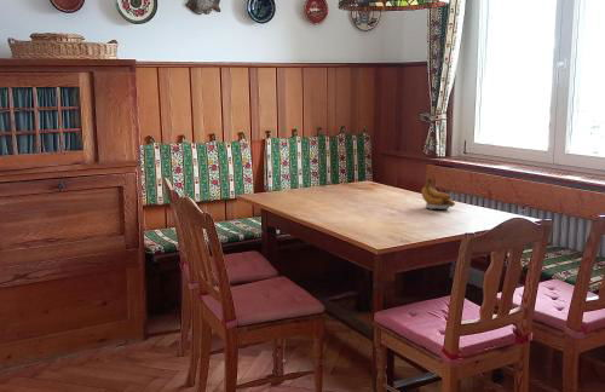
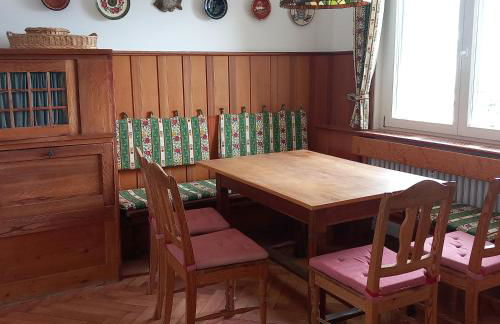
- banana (437, 194)
